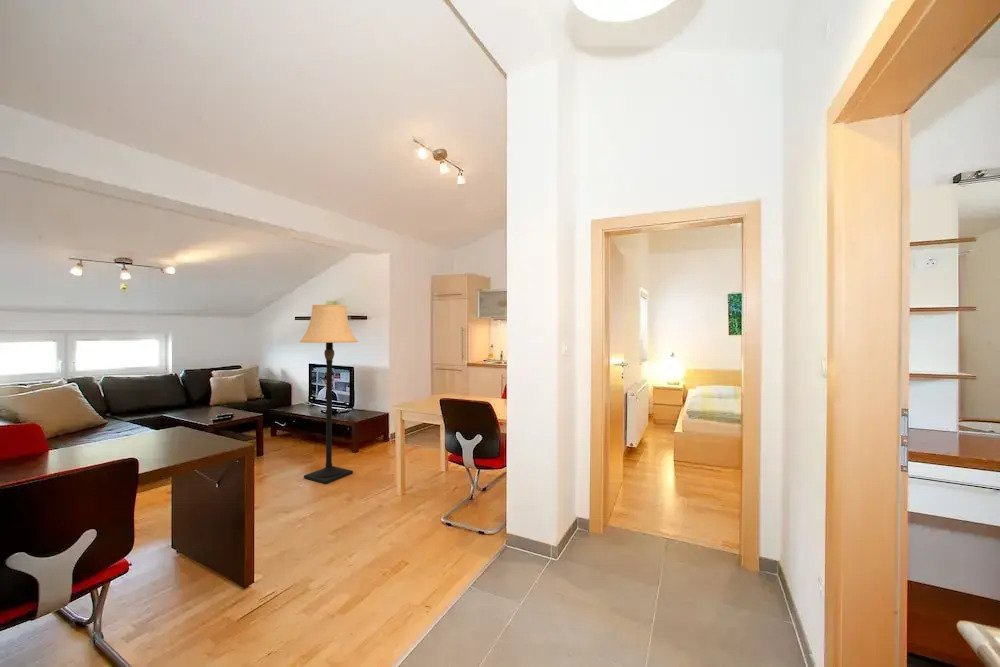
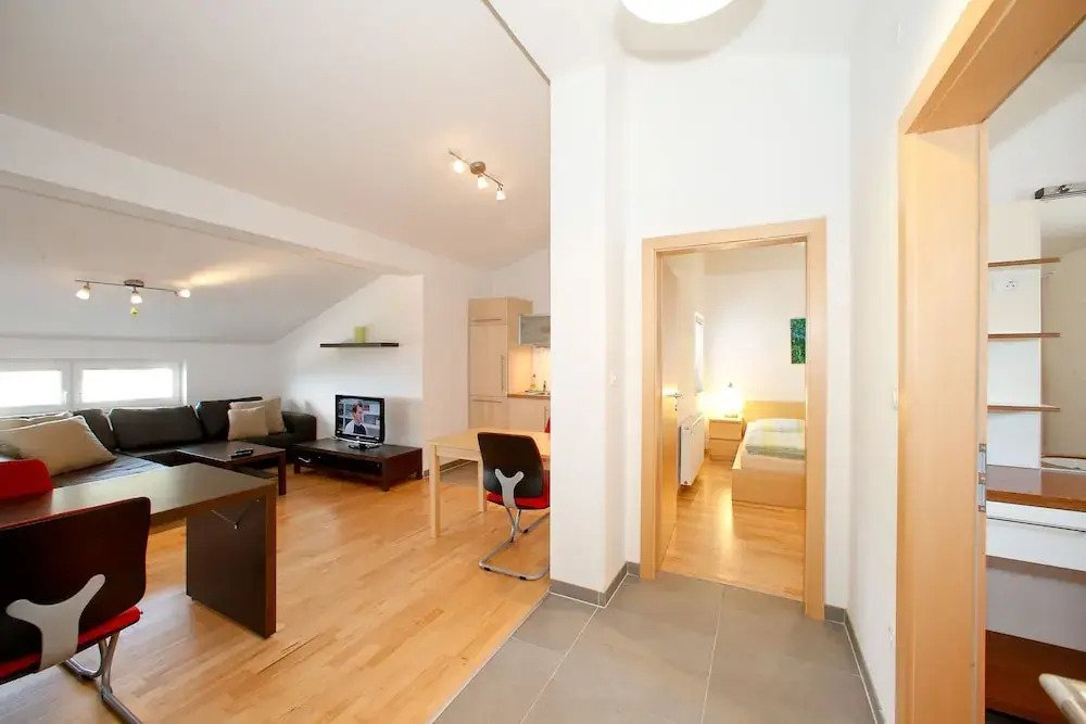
- lamp (329, 390)
